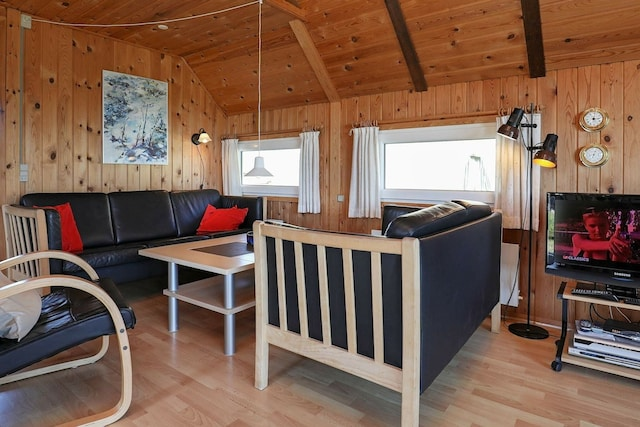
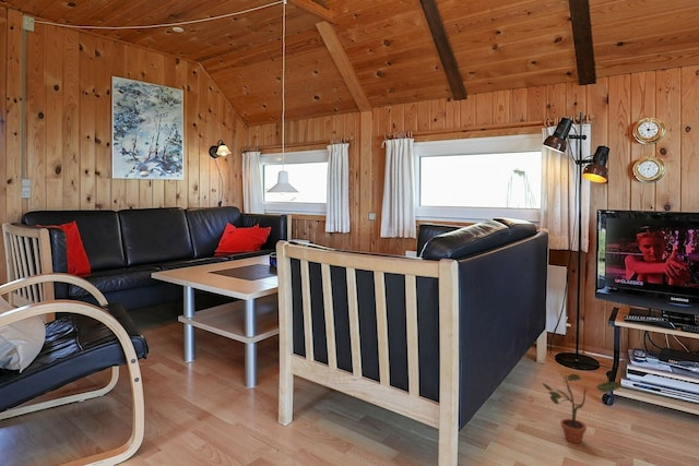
+ potted plant (579, 405)
